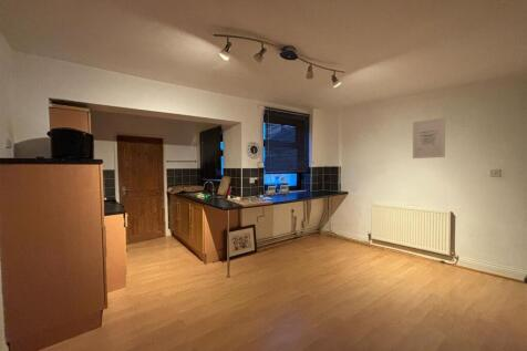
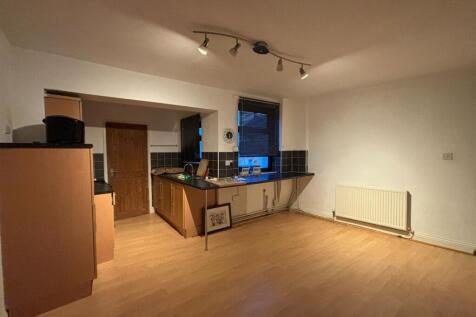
- wall art (427, 138)
